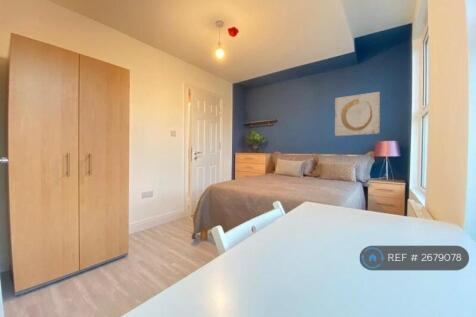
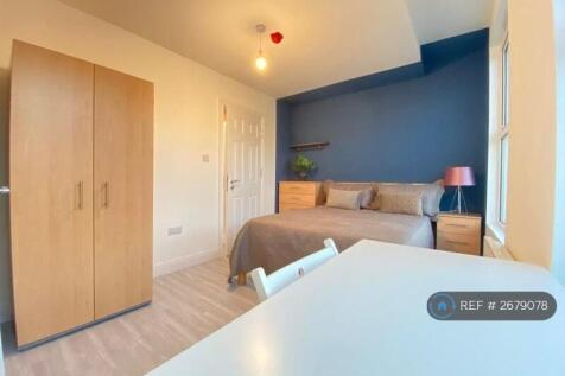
- wall art (356, 115)
